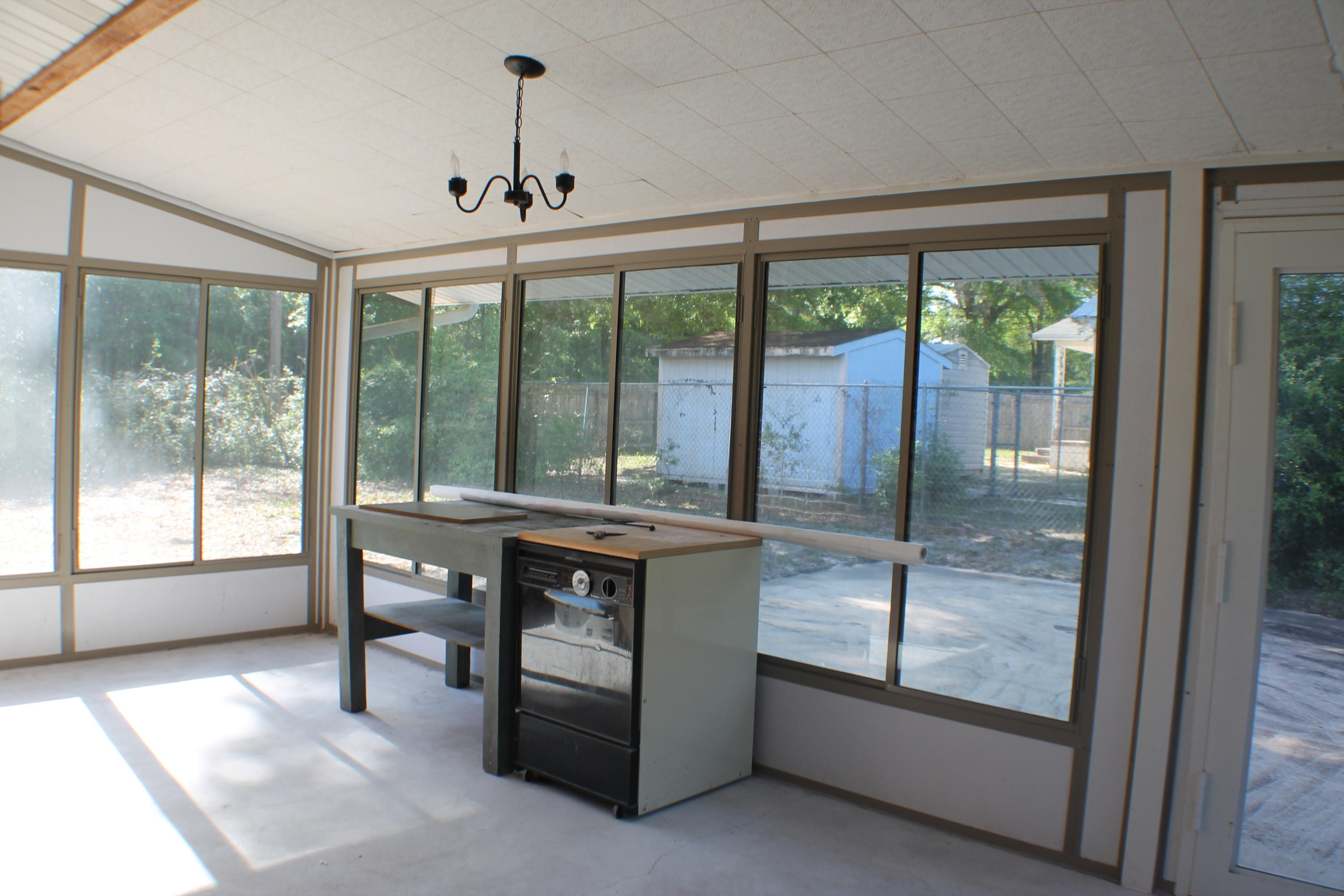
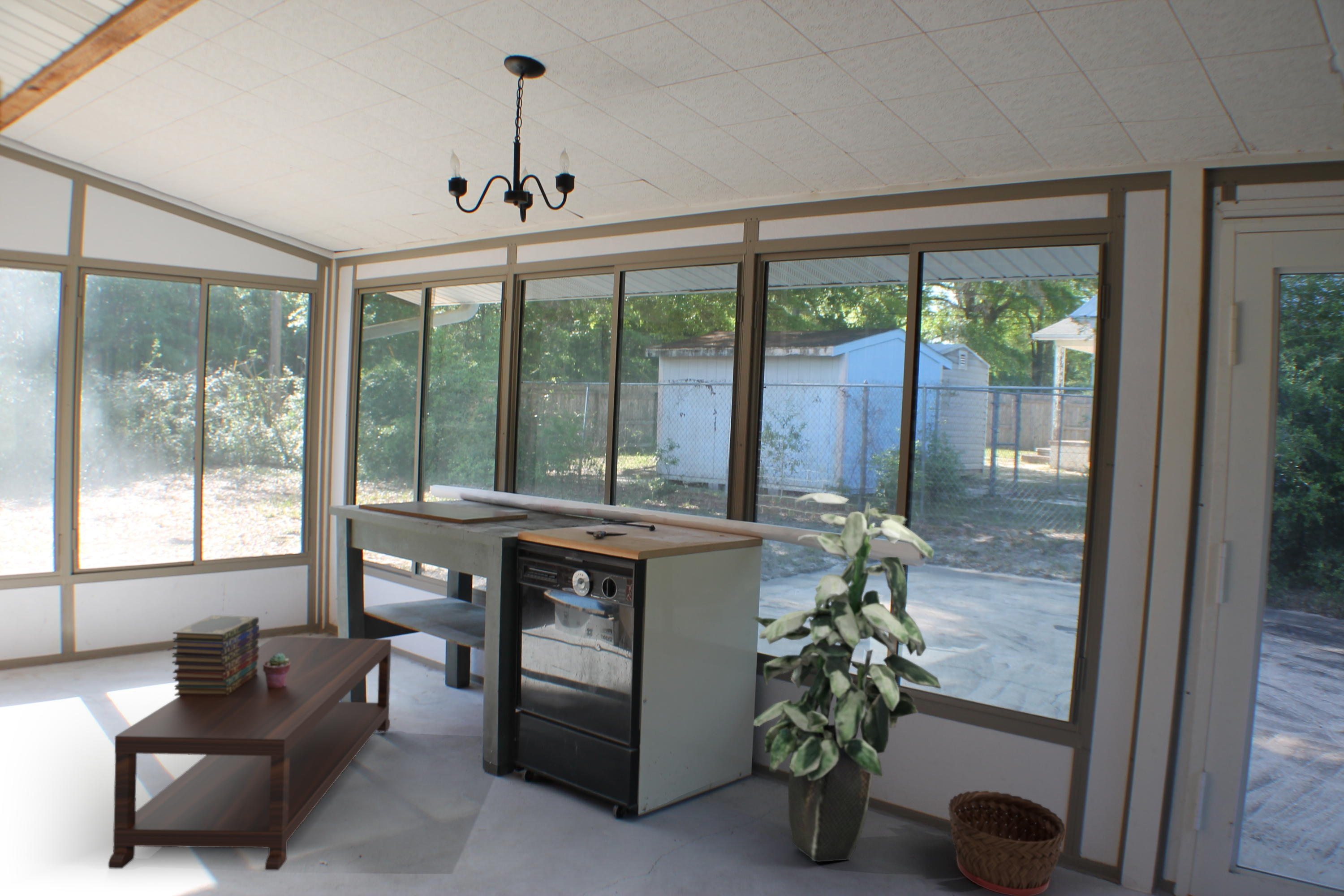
+ indoor plant (836, 670)
+ book stack (217, 654)
+ coffee table (278, 732)
+ potted succulent (276, 669)
+ basket (1004, 843)
